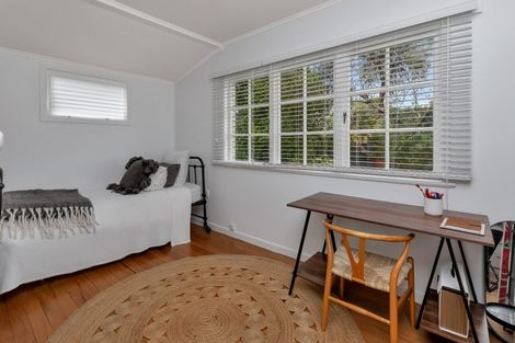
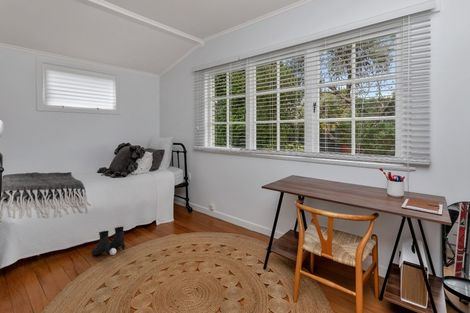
+ boots (108, 239)
